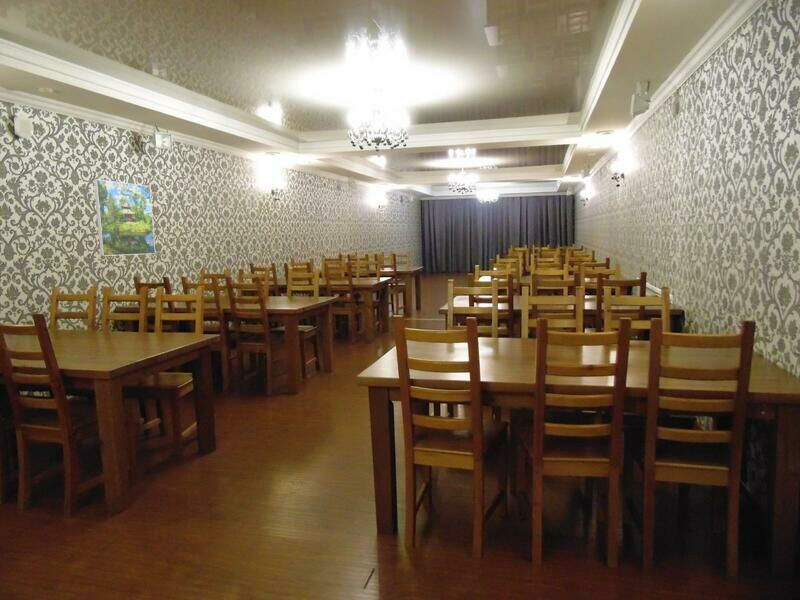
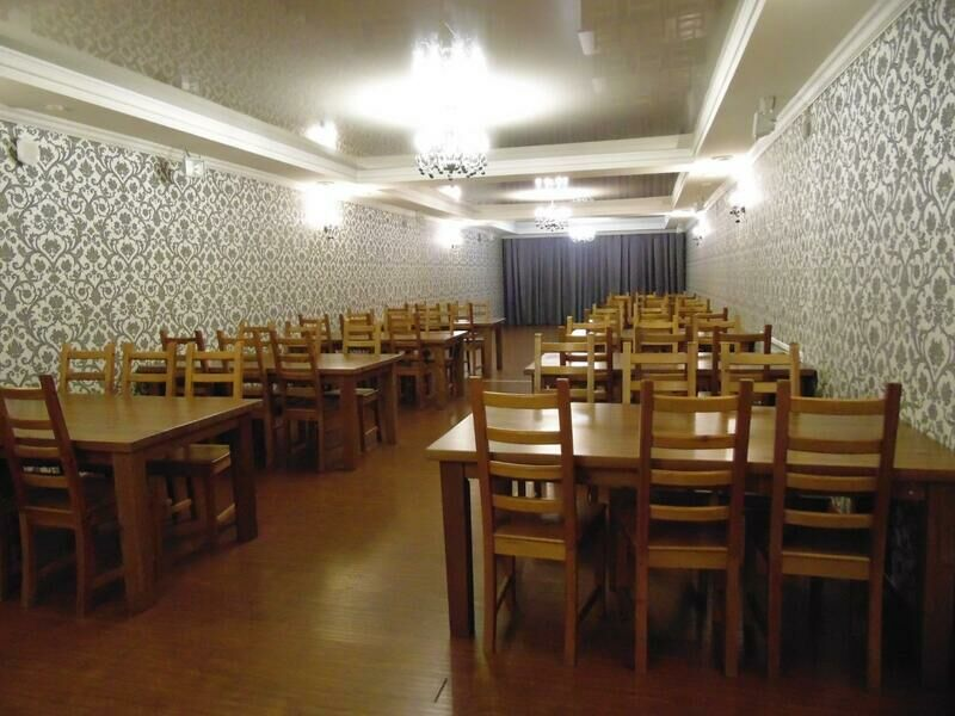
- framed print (126, 219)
